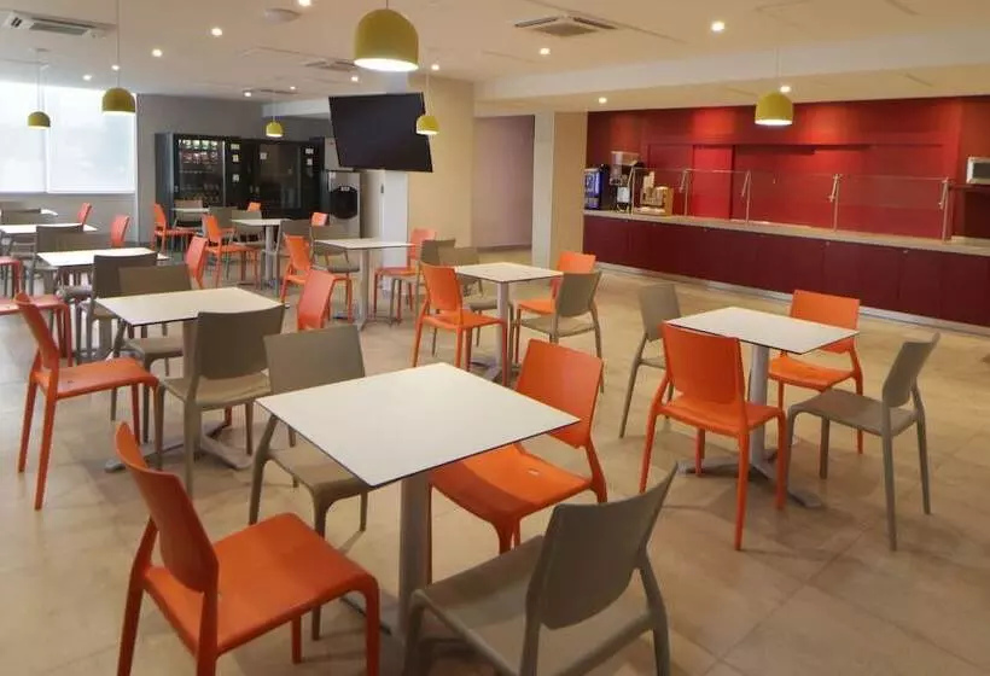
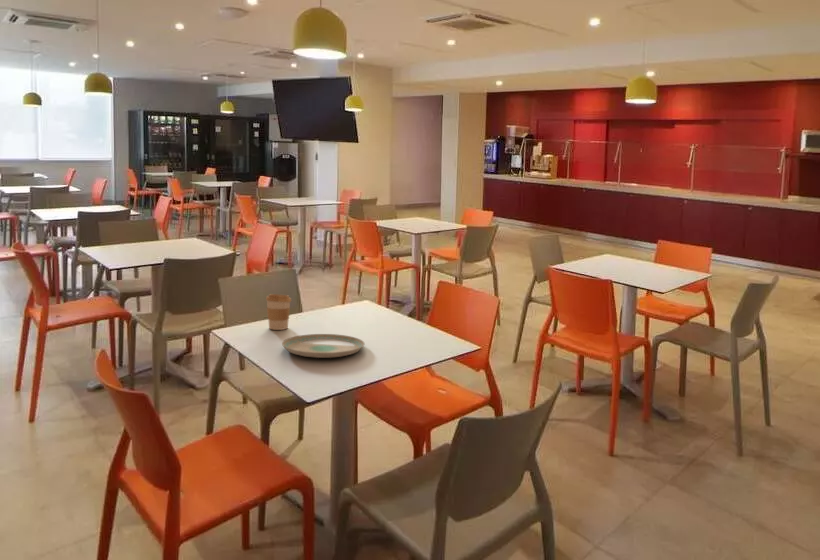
+ plate (323, 345)
+ coffee cup (278, 310)
